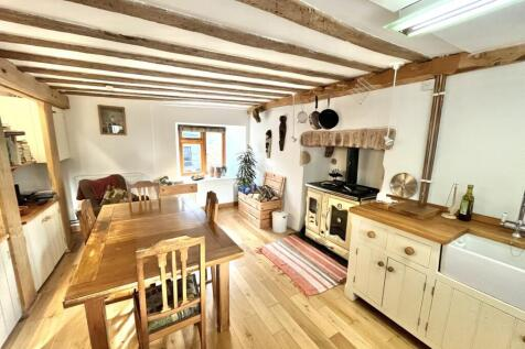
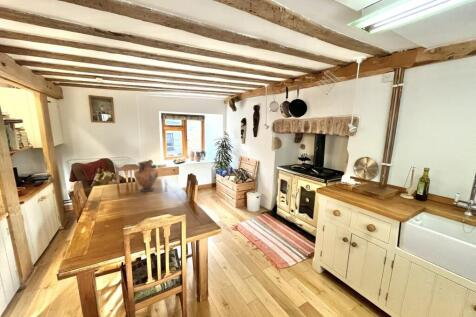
+ vase (146, 176)
